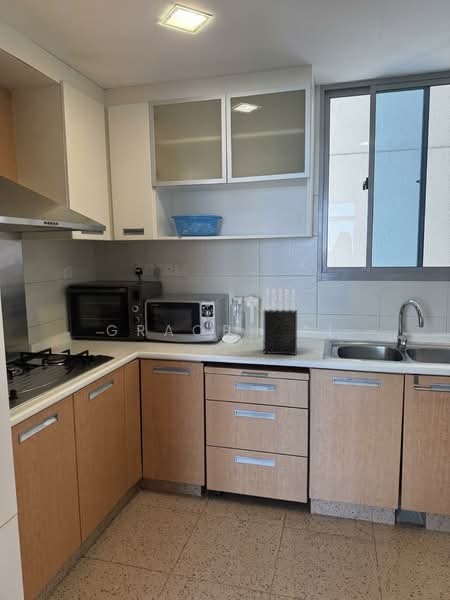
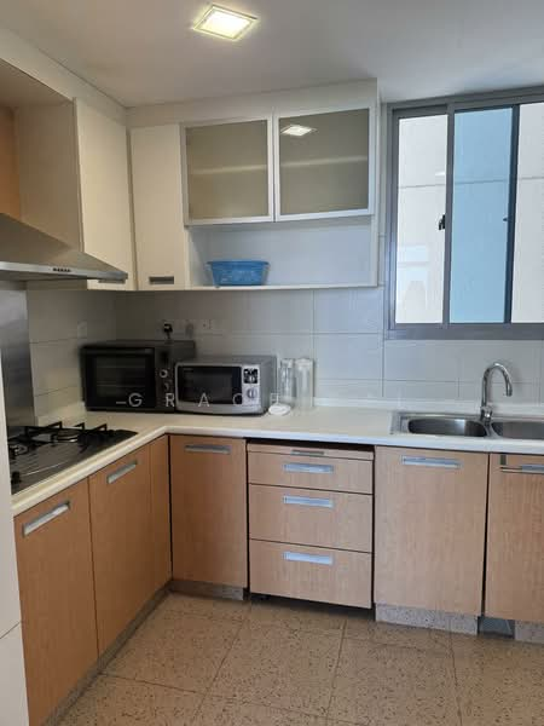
- knife block (280, 320)
